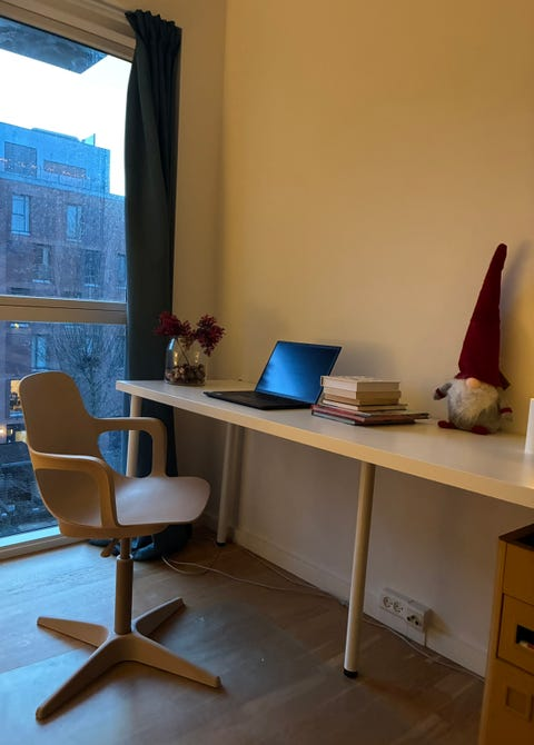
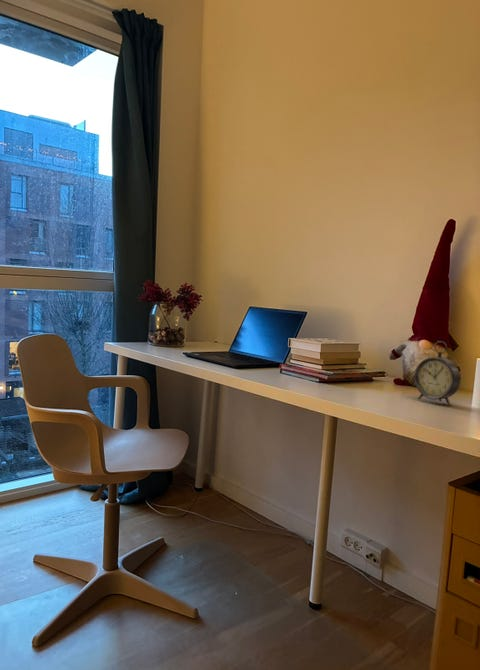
+ alarm clock (438, 371)
